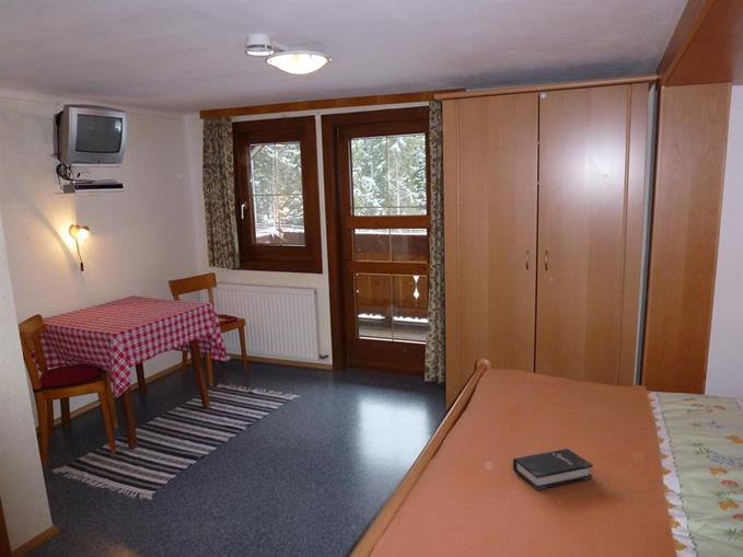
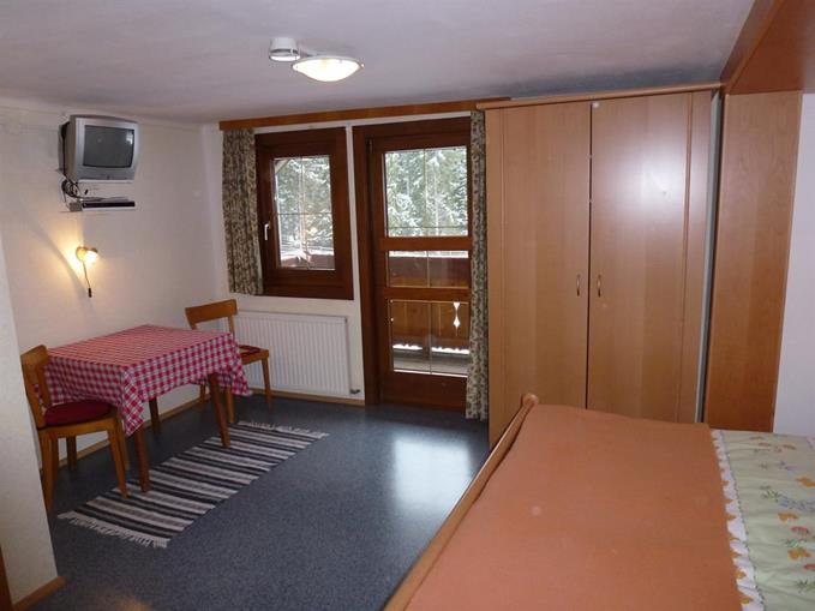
- hardback book (552, 467)
